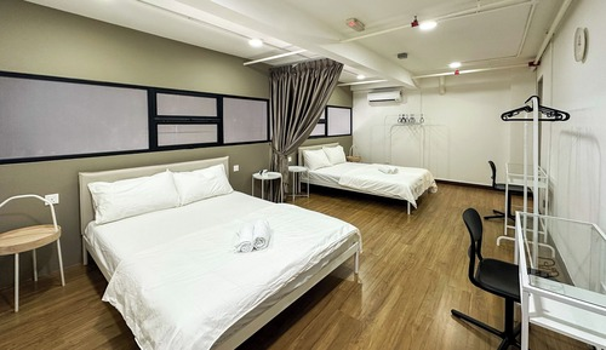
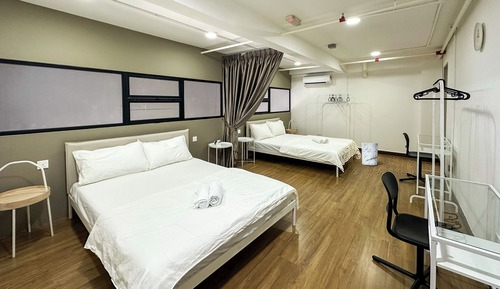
+ trash can (369, 153)
